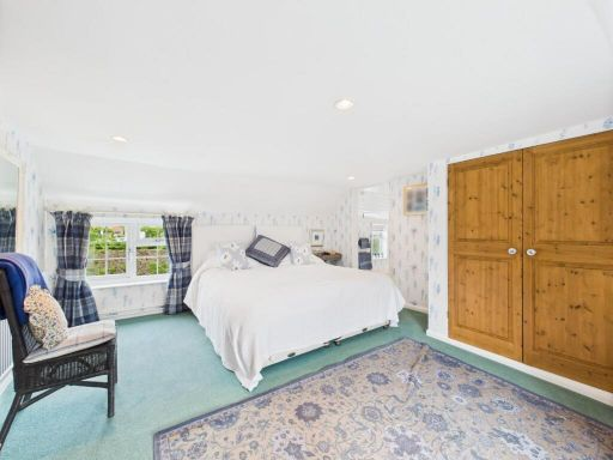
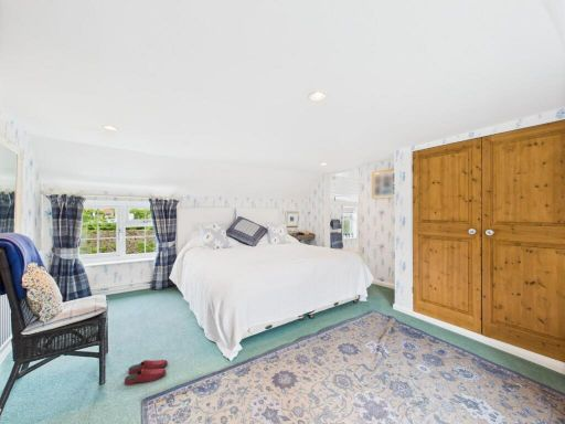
+ slippers (147, 368)
